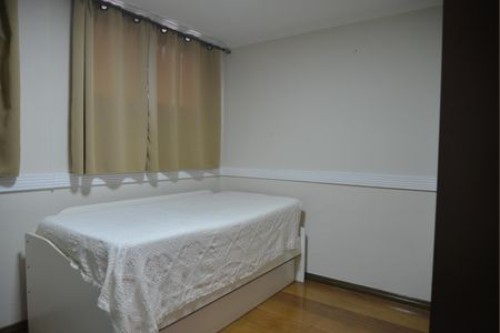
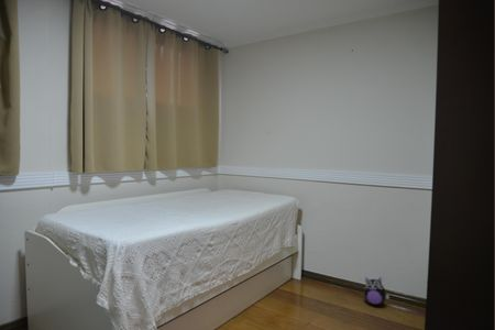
+ plush toy (375, 290)
